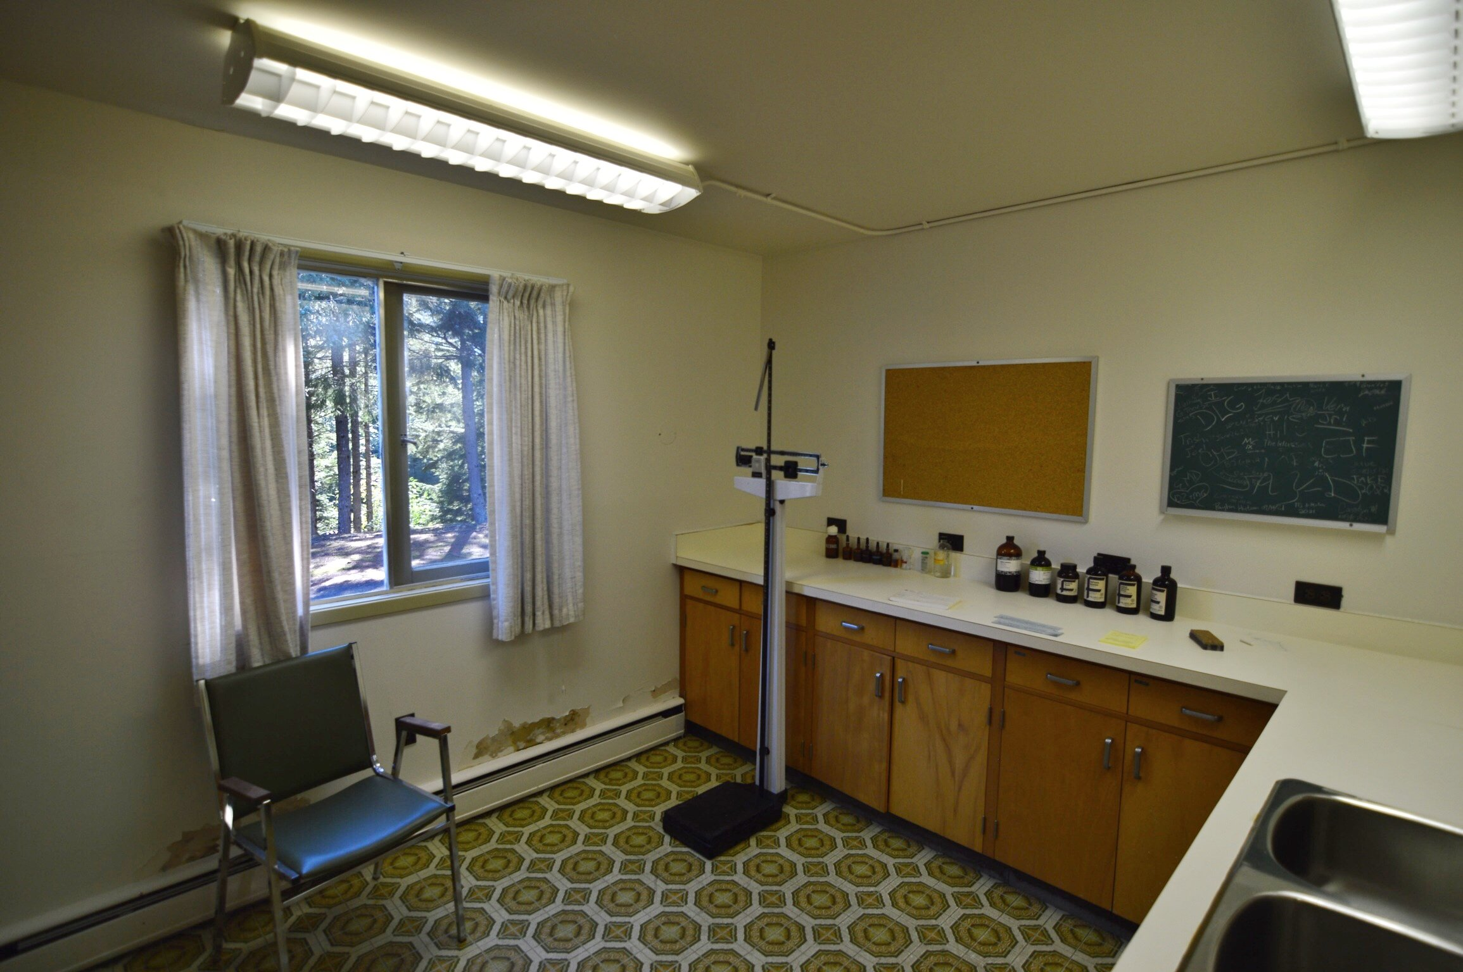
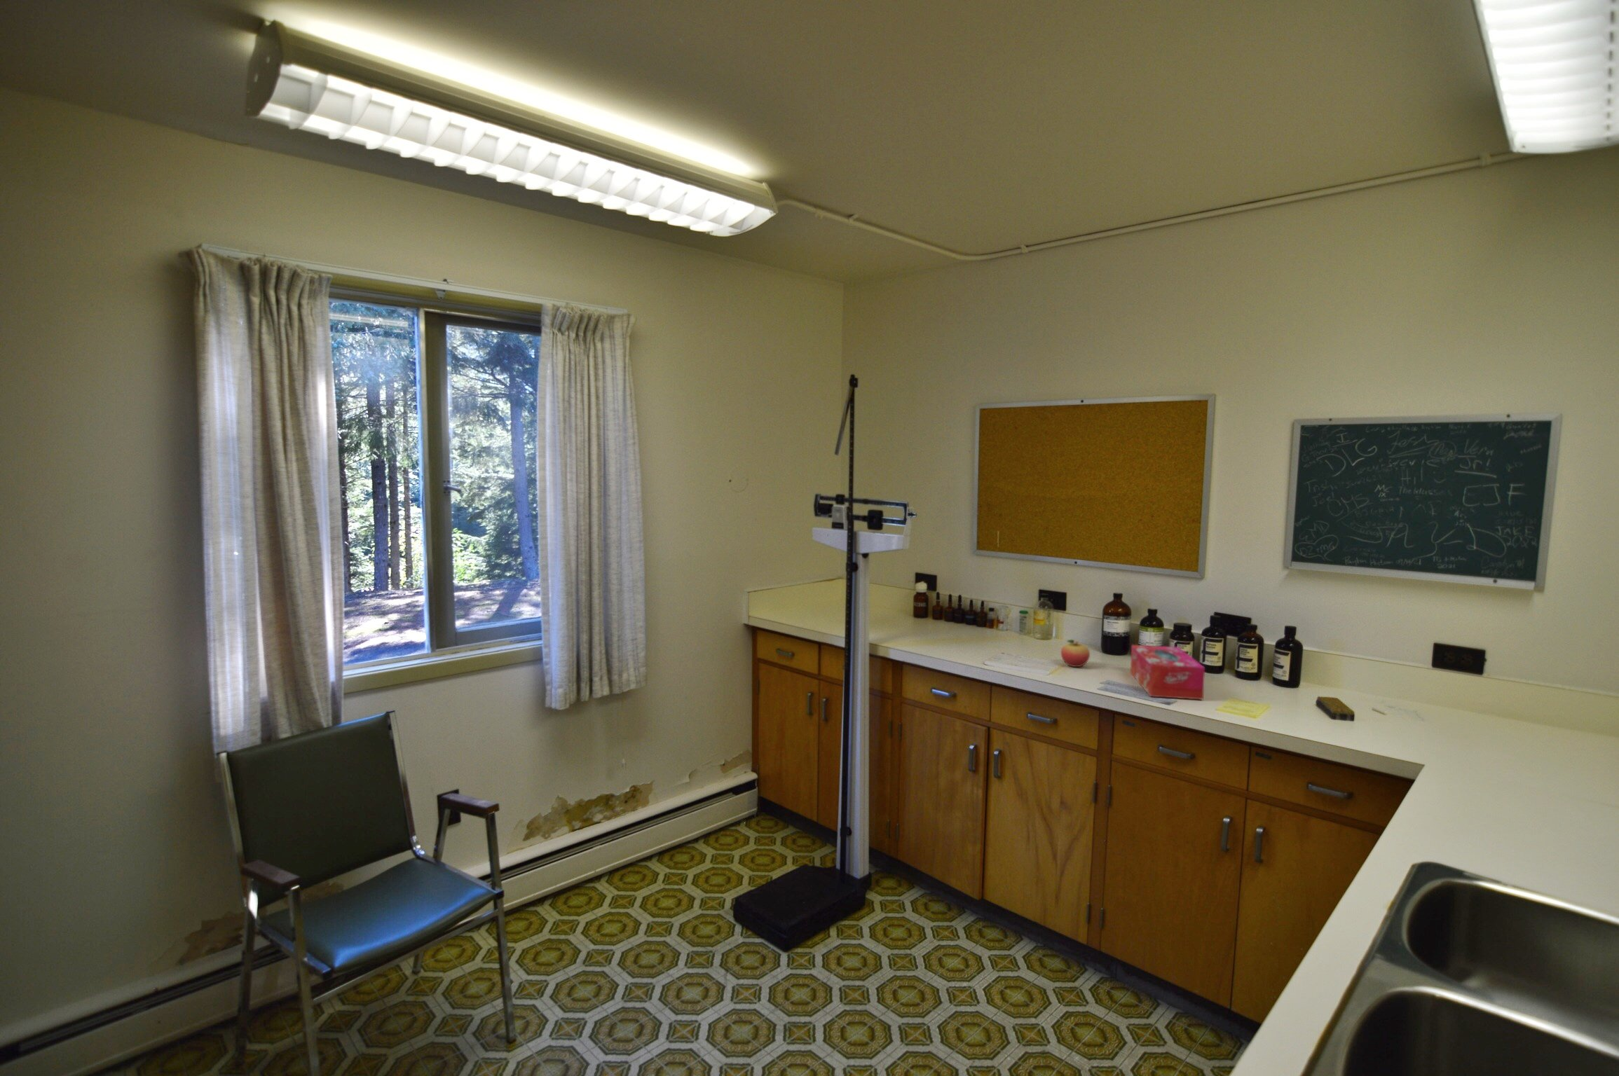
+ fruit (1075, 651)
+ tissue box (1165, 670)
